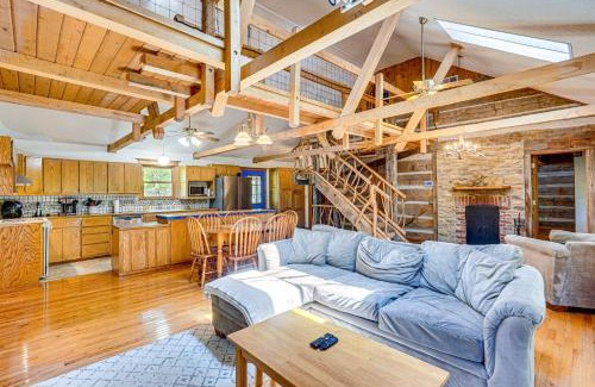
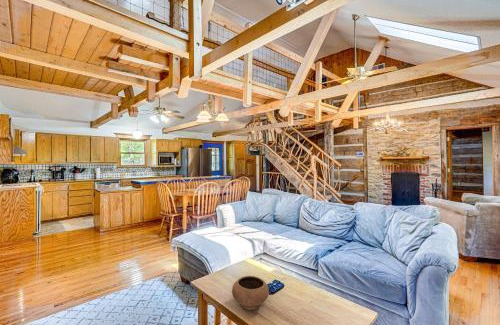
+ bowl (250, 292)
